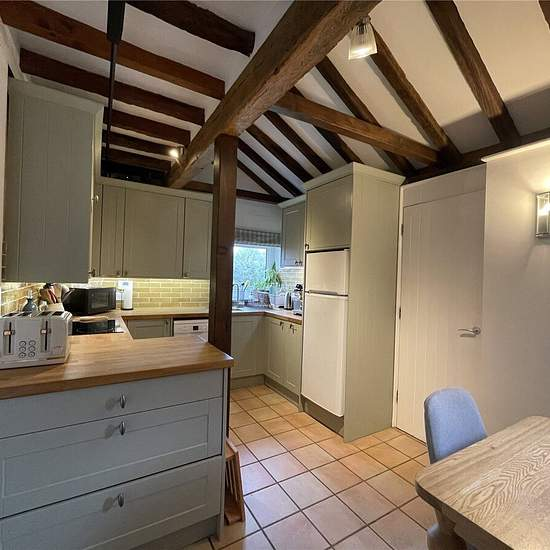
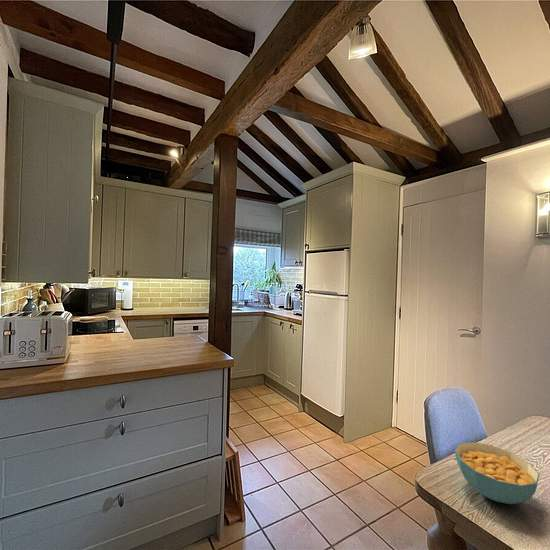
+ cereal bowl (494, 478)
